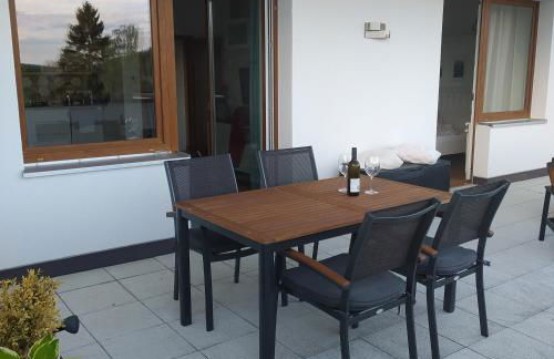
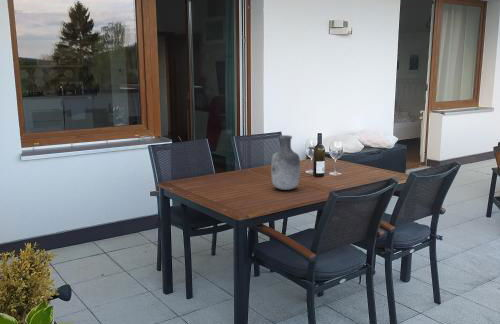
+ vase (285, 162)
